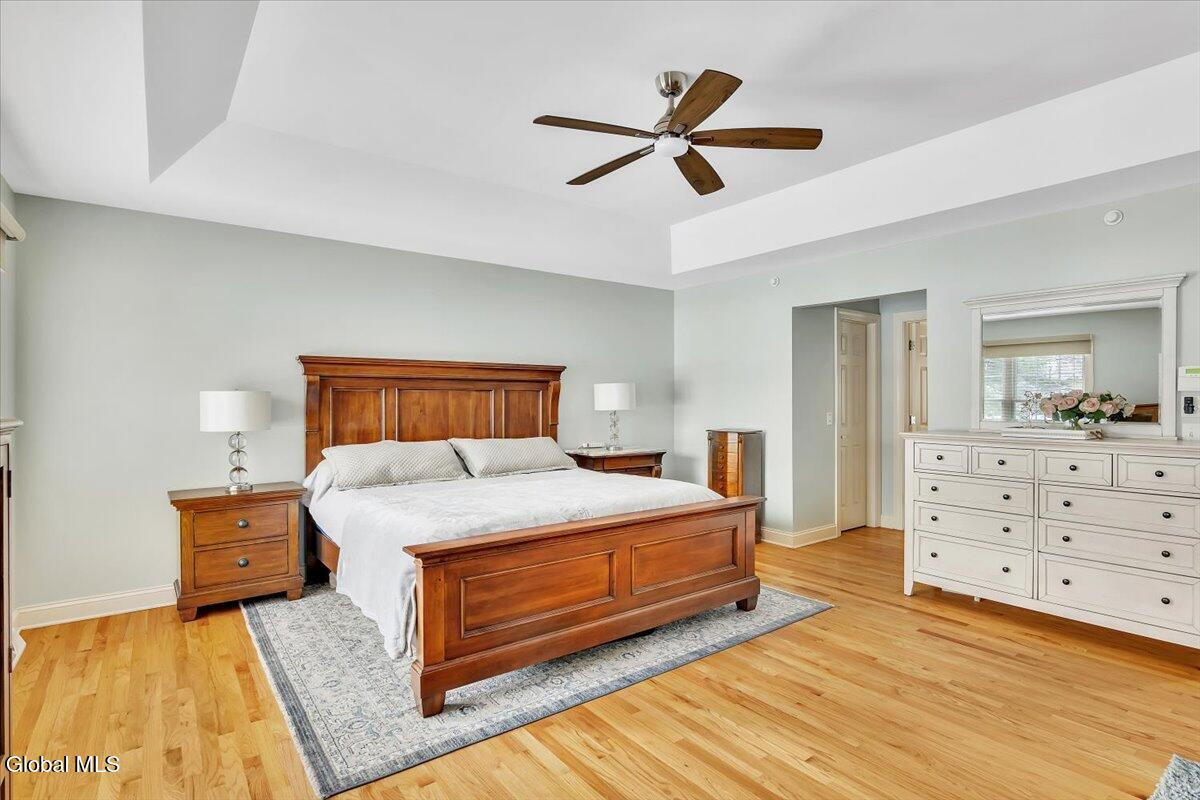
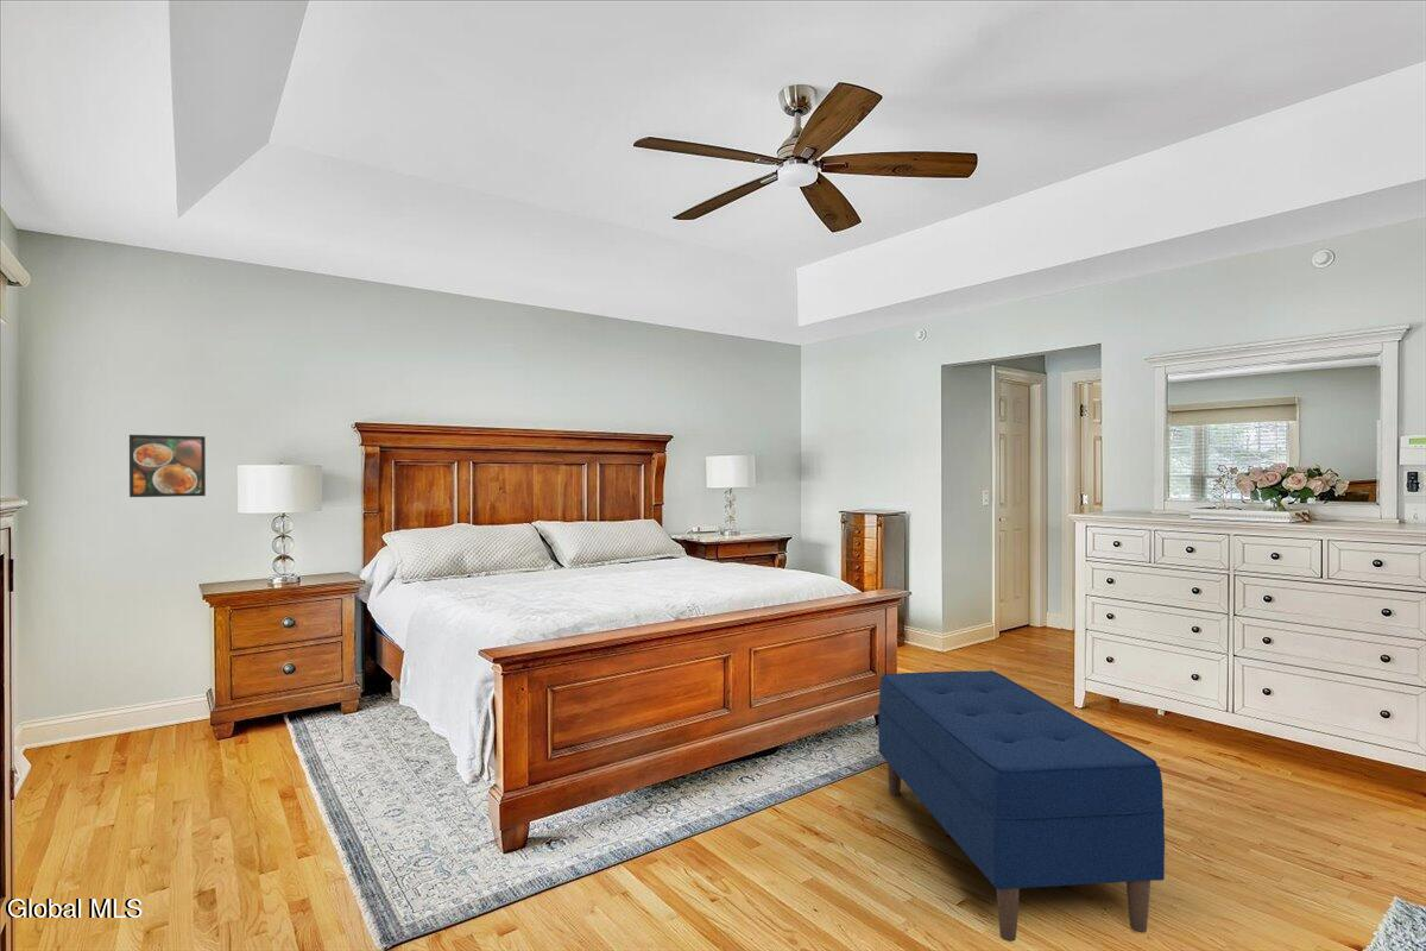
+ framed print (168, 466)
+ bench (995, 779)
